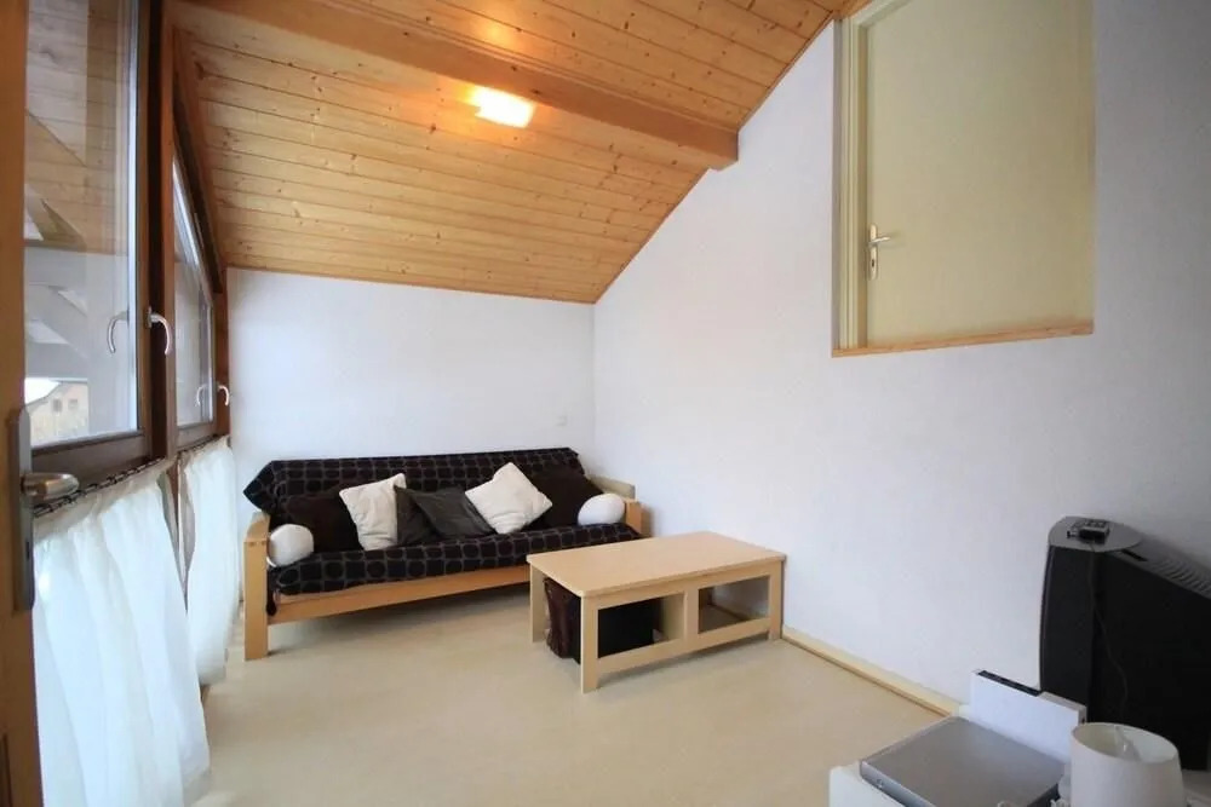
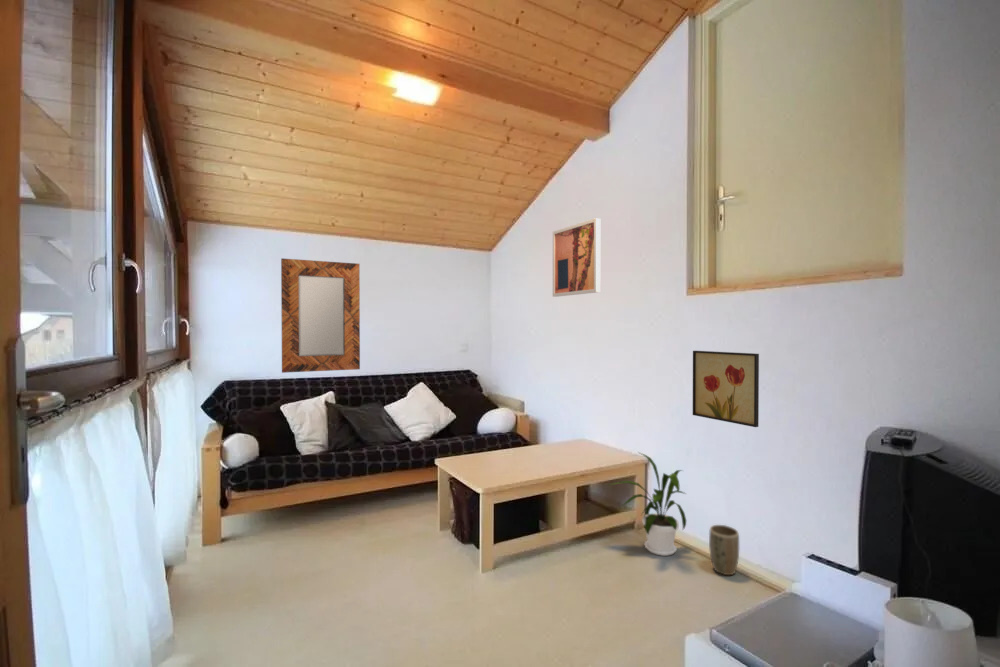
+ plant pot (724, 550)
+ home mirror (321, 316)
+ house plant (657, 503)
+ wall art (574, 260)
+ wall art (724, 386)
